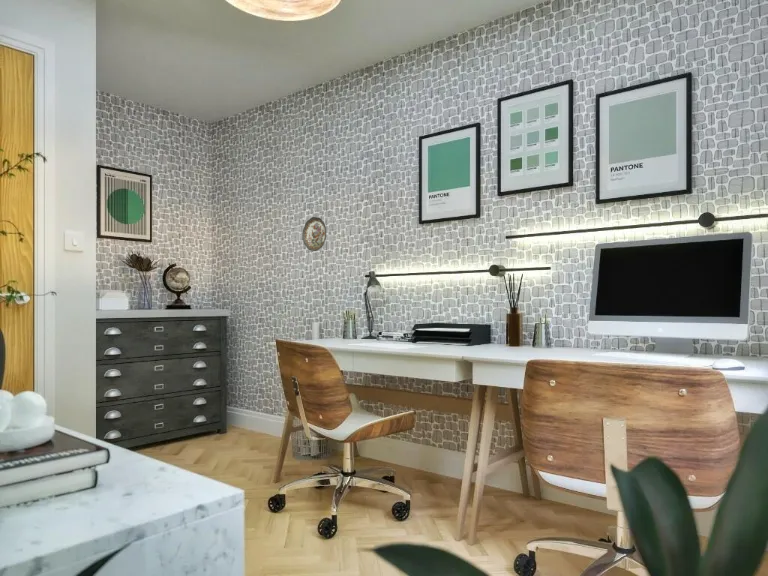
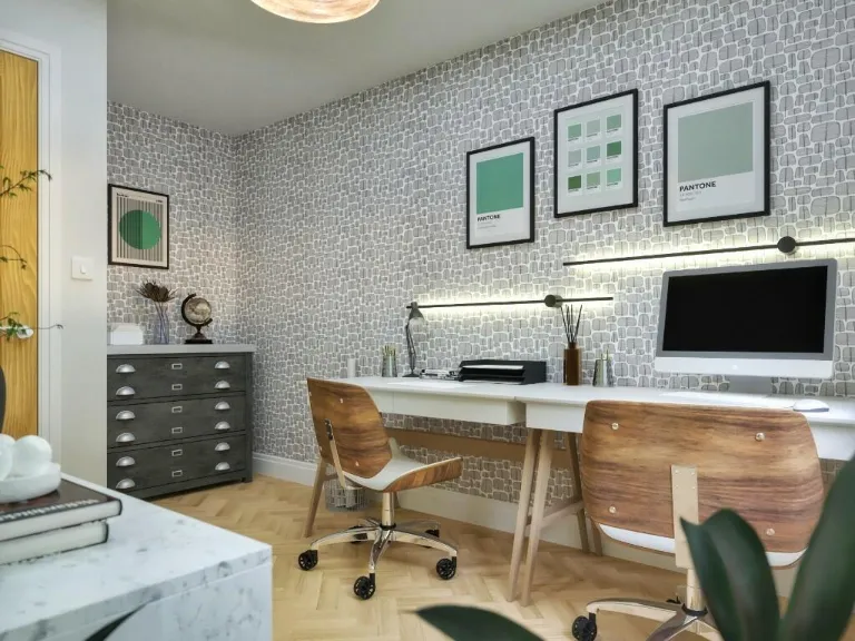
- decorative plate (315, 234)
